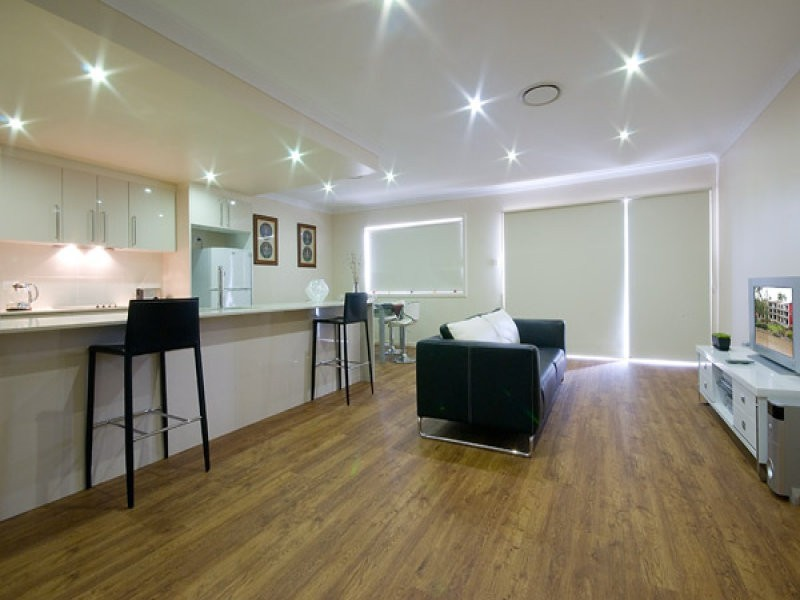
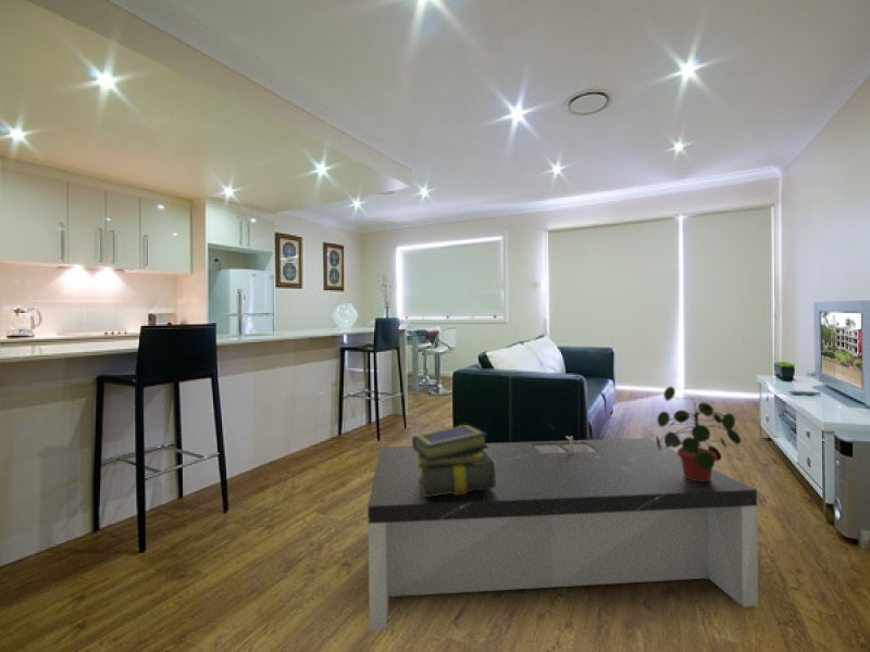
+ potted plant (689, 431)
+ coffee table (537, 504)
+ stack of books (451, 457)
